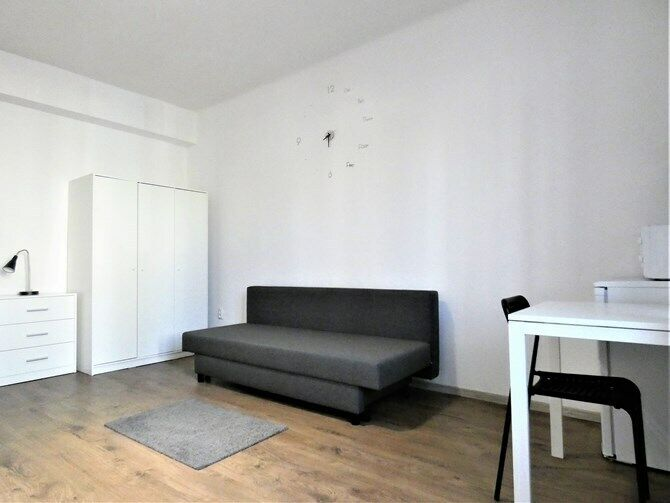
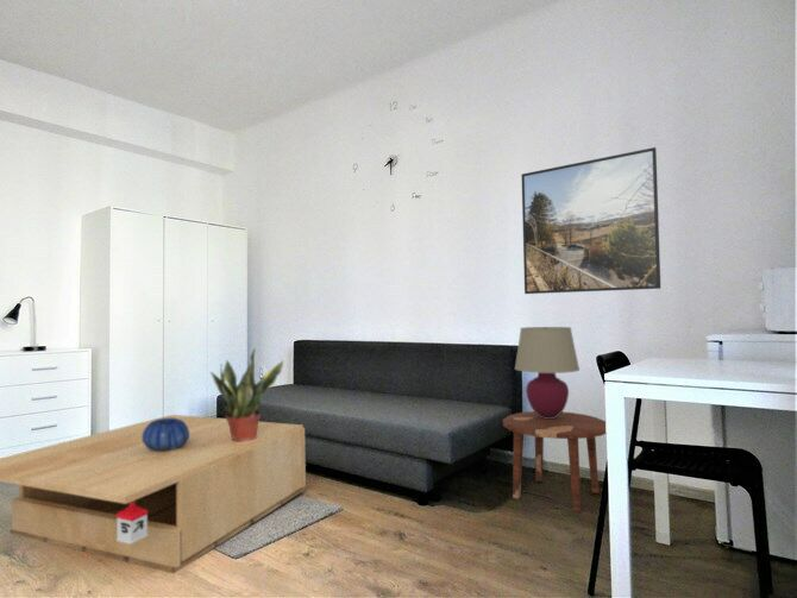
+ potted plant (247, 391)
+ side table (542, 453)
+ coffee table (156, 479)
+ decorative bowl (165, 433)
+ table lamp (546, 371)
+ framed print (585, 226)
